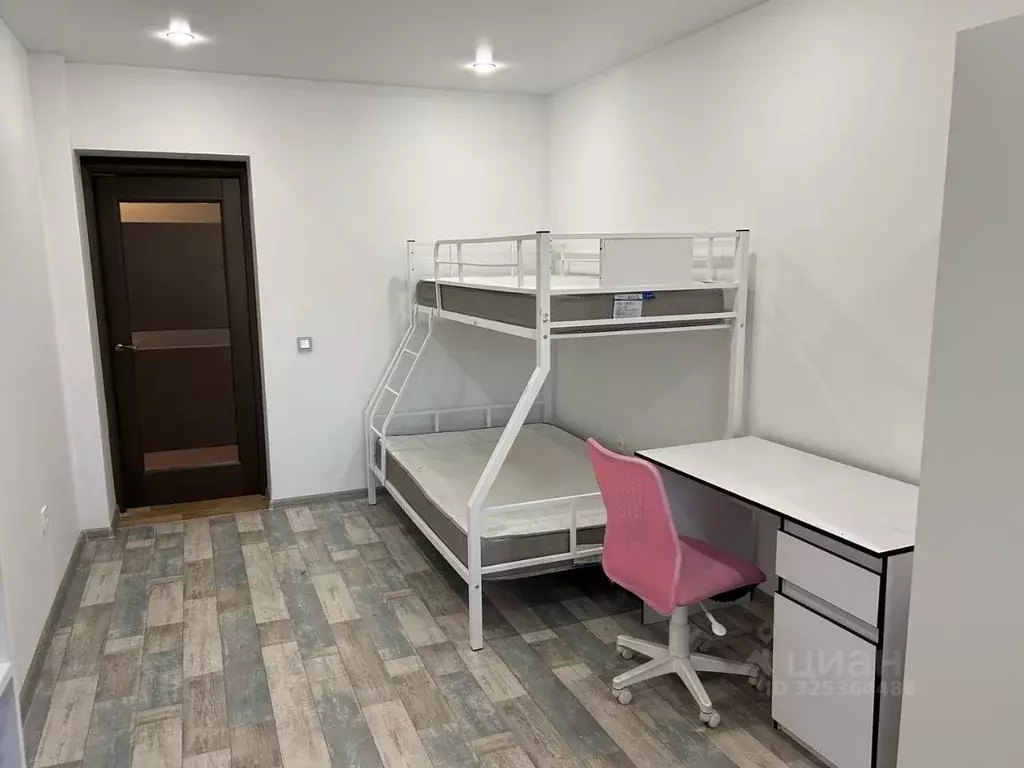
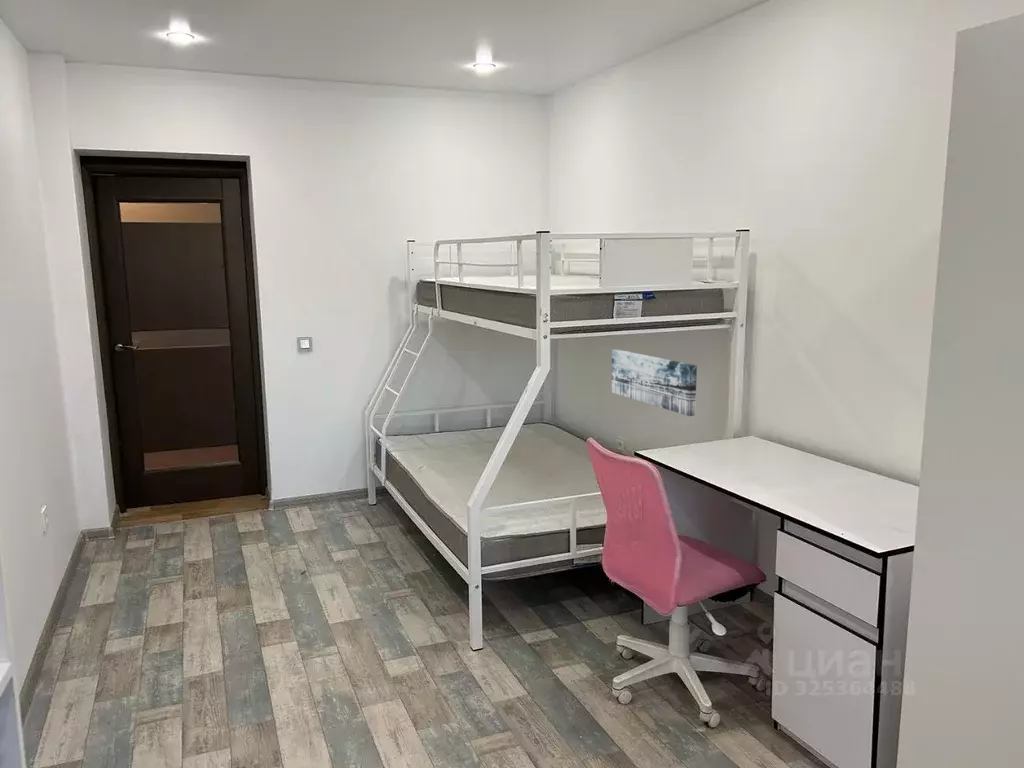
+ wall art (650, 380)
